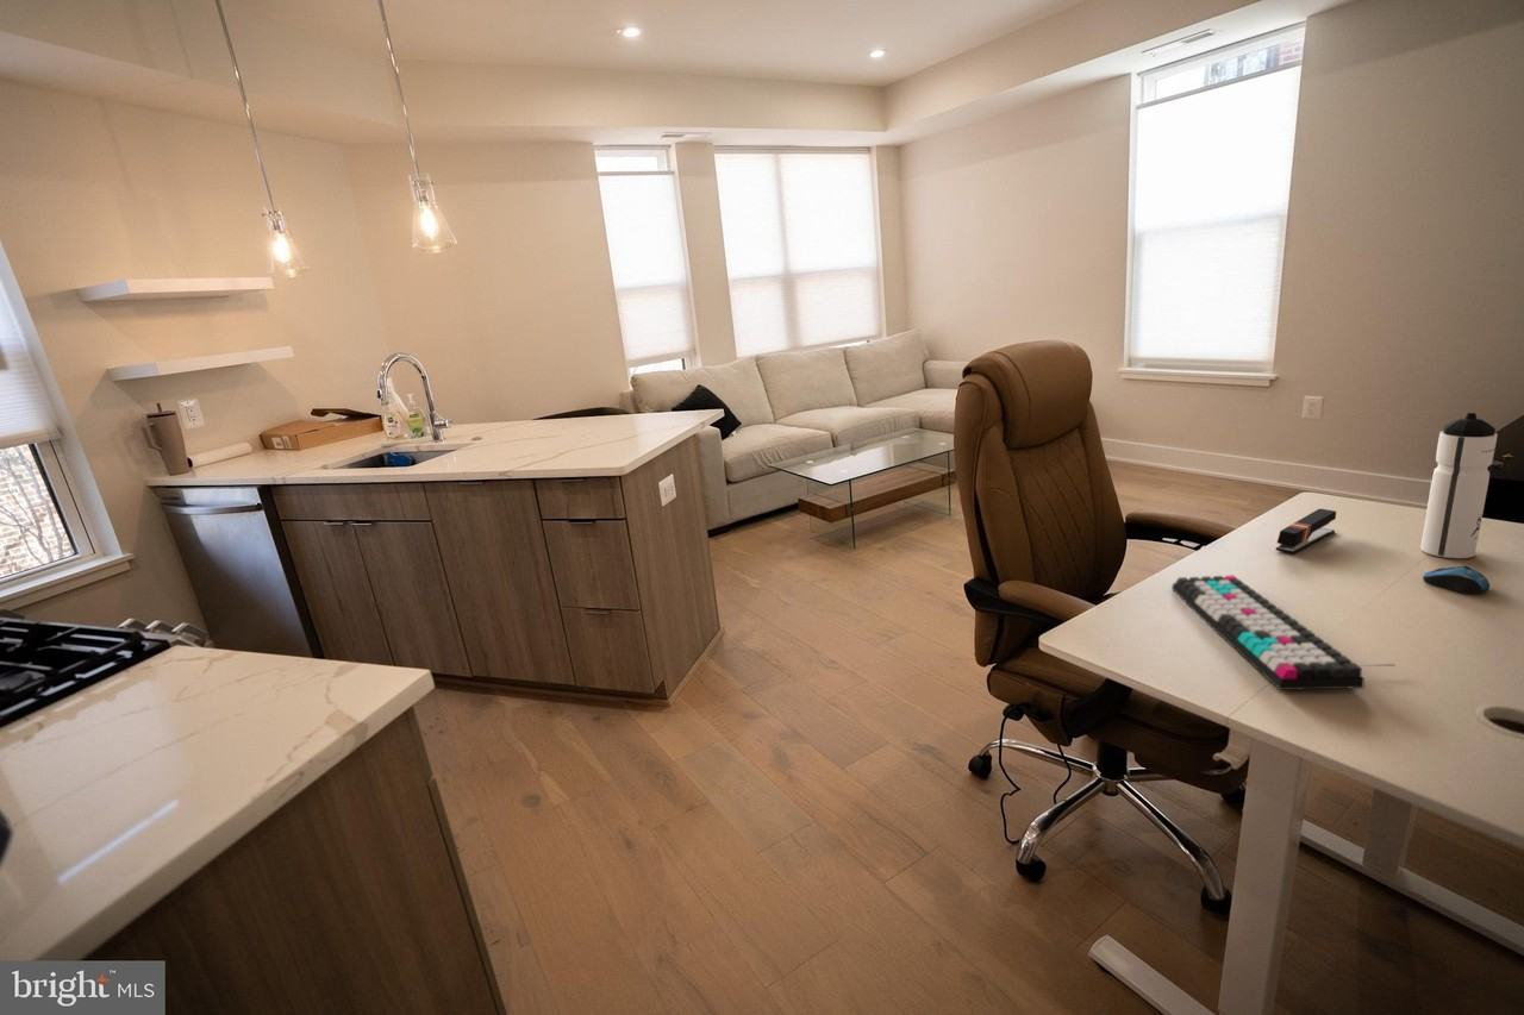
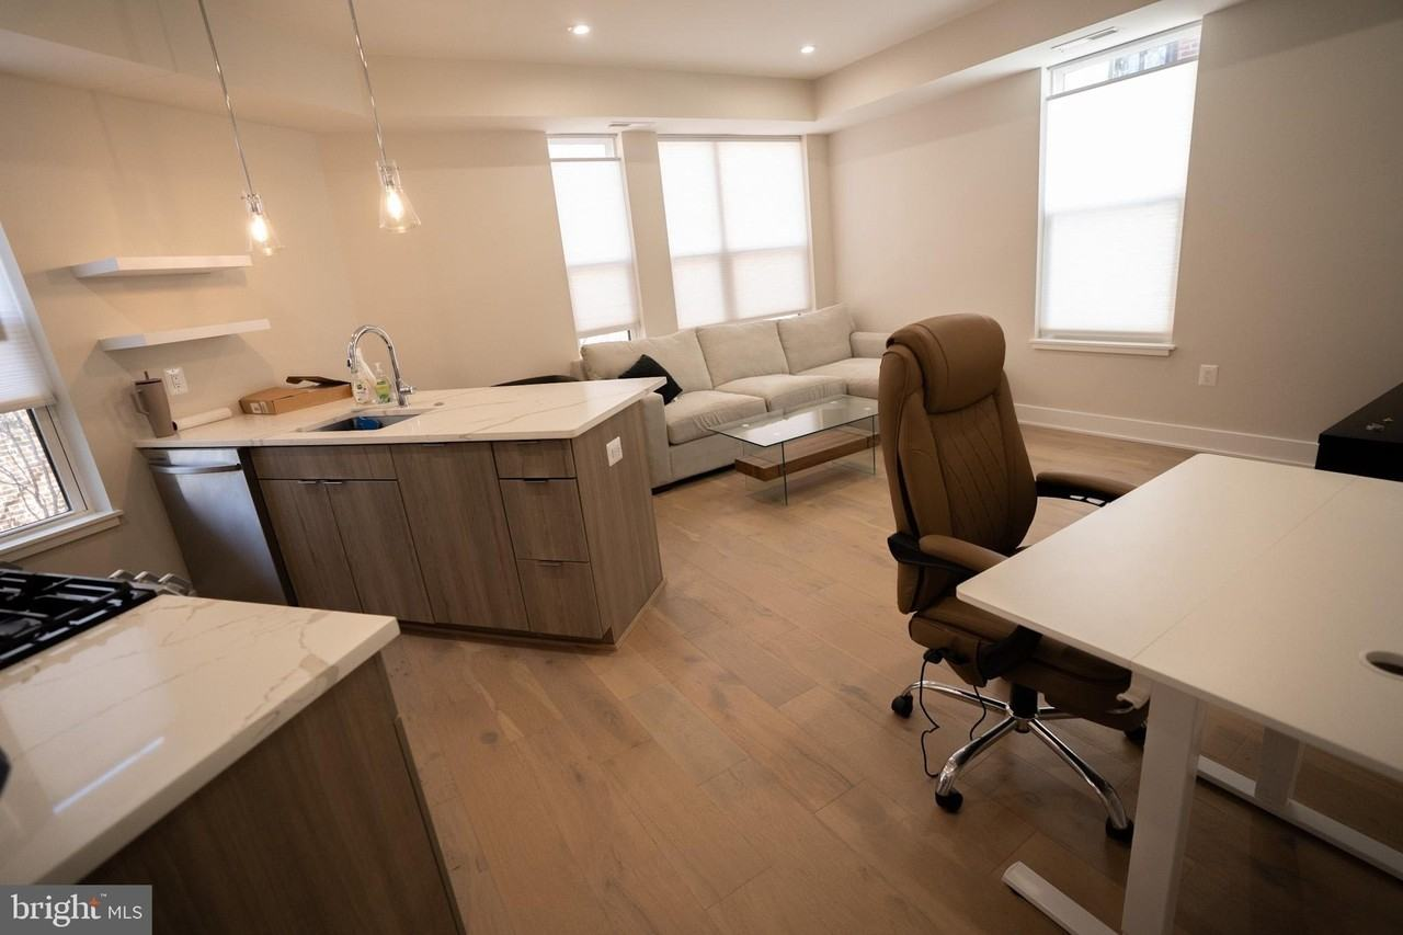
- computer mouse (1456, 575)
- water bottle (1459, 484)
- keyboard (1278, 622)
- stapler (1306, 530)
